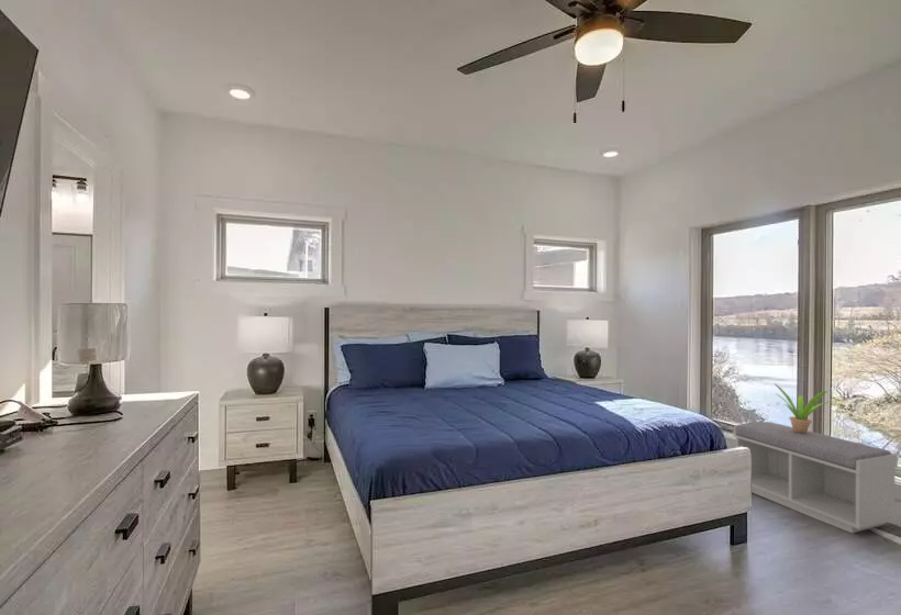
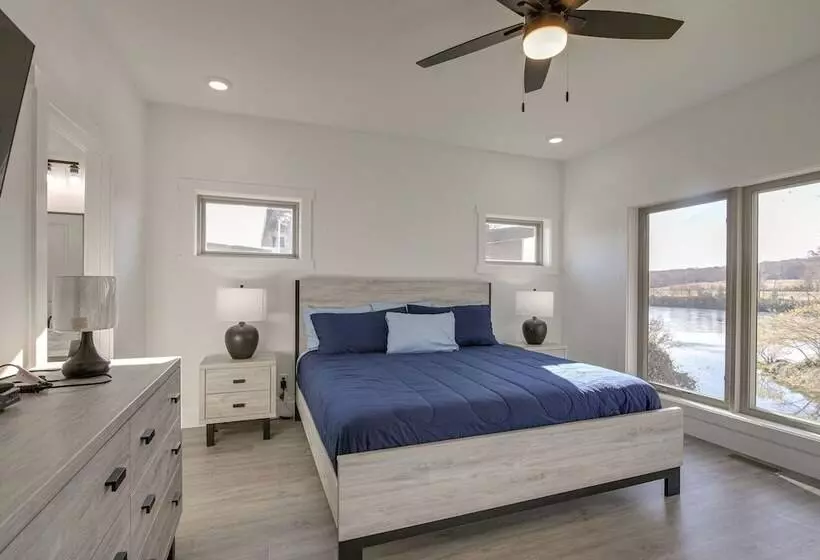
- bench (805, 469)
- potted plant (798, 409)
